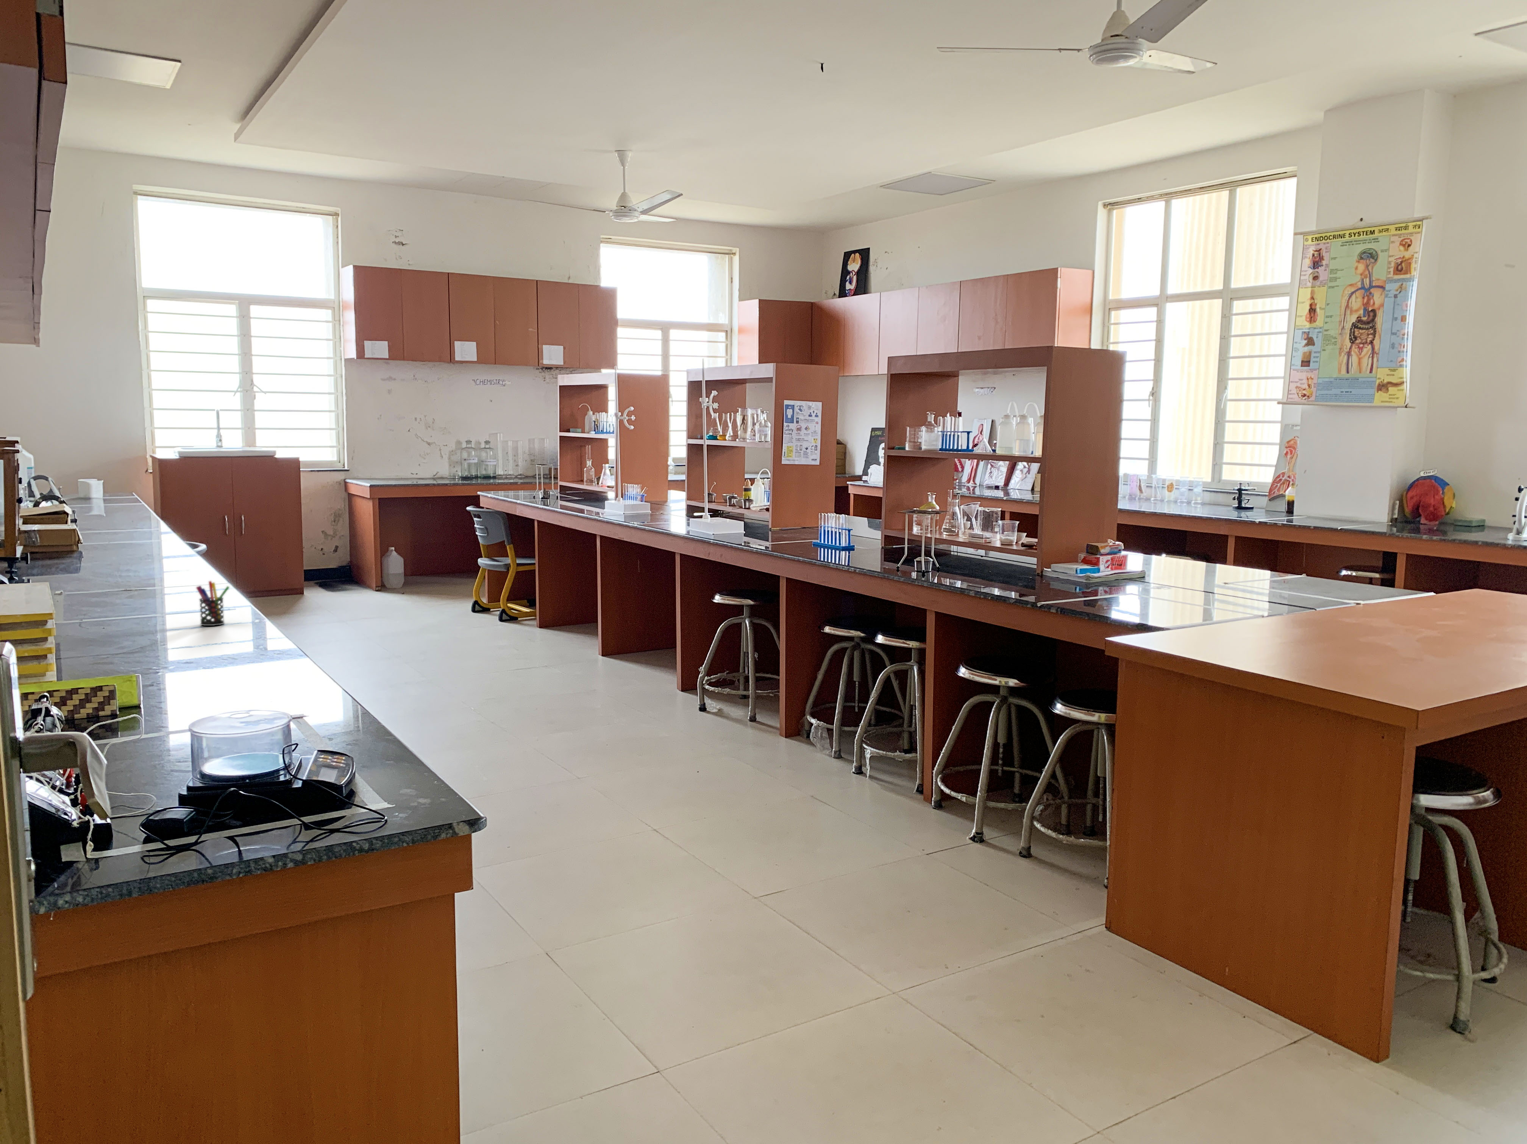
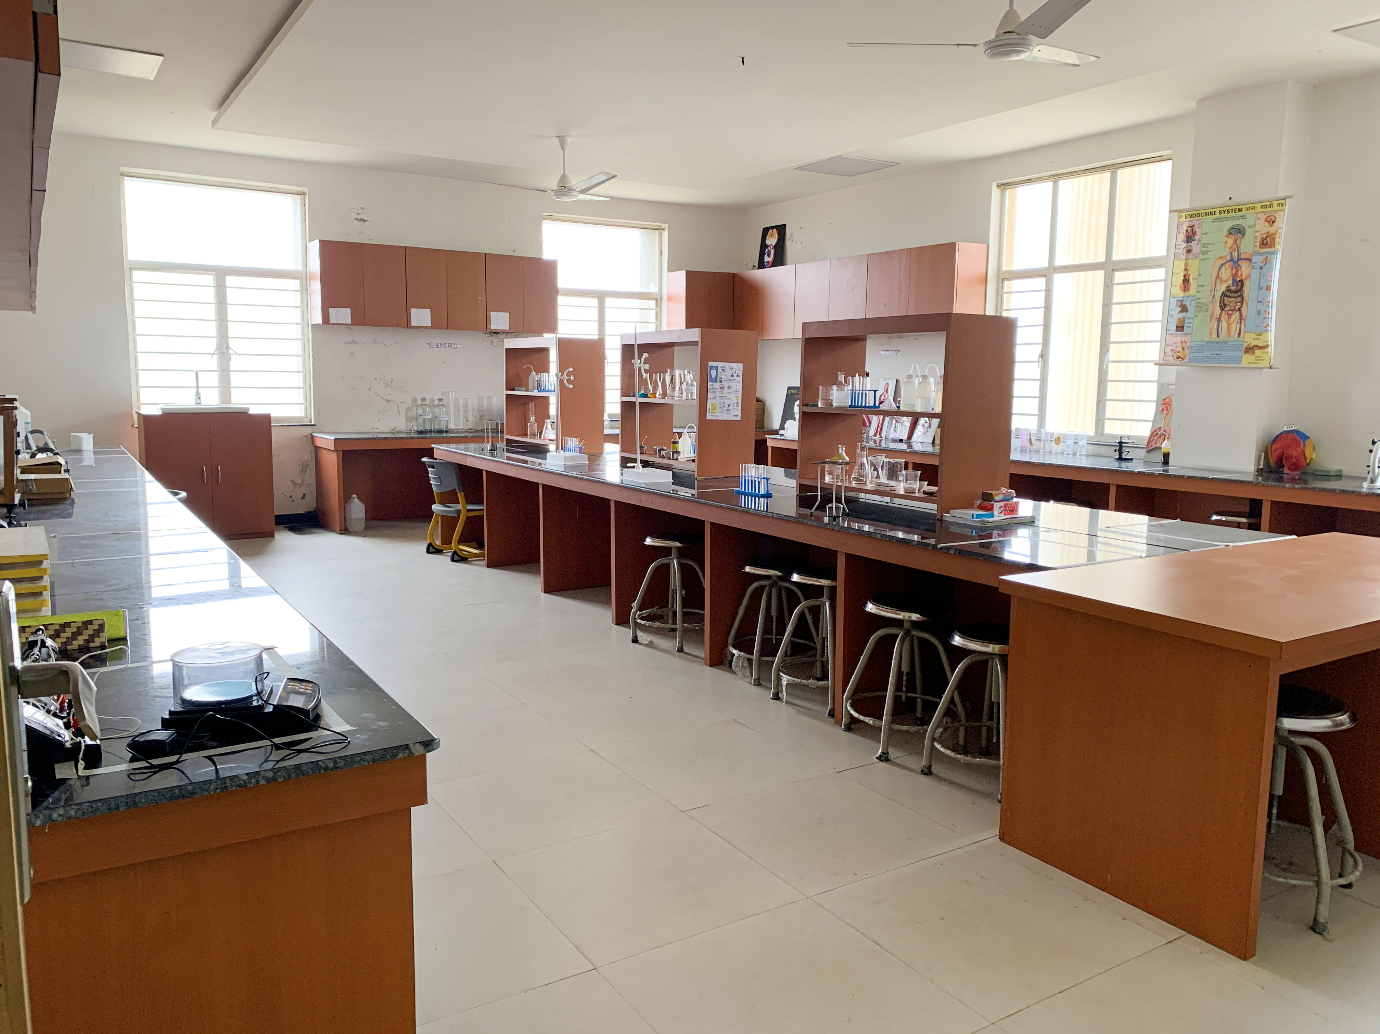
- pen holder (214, 602)
